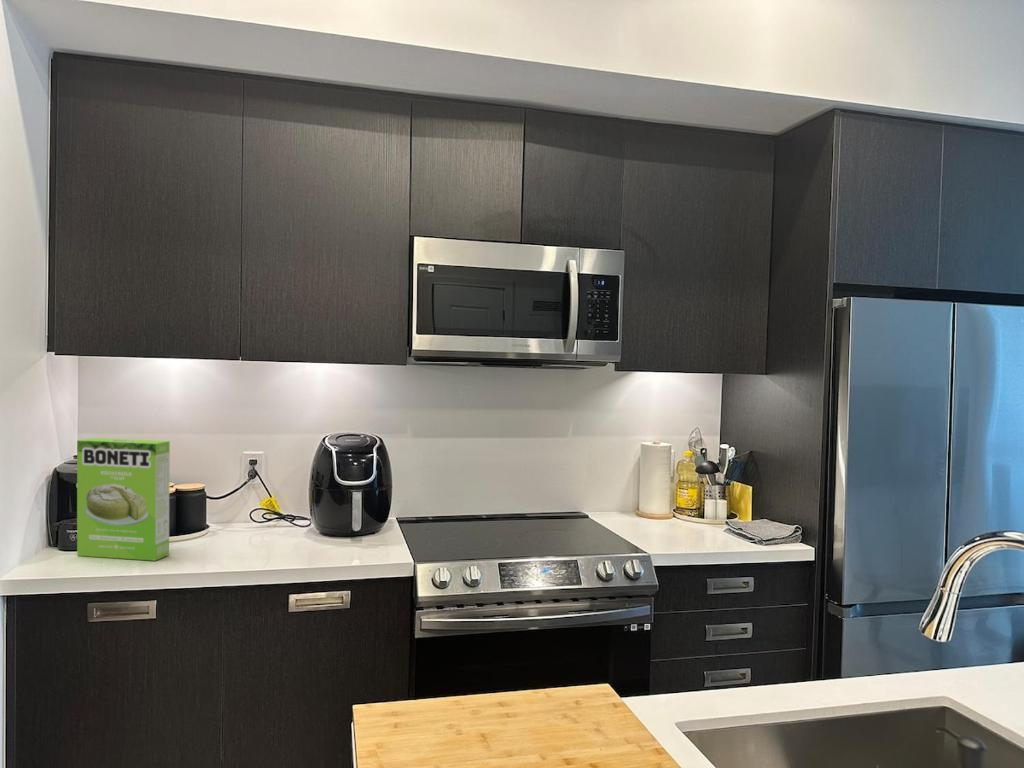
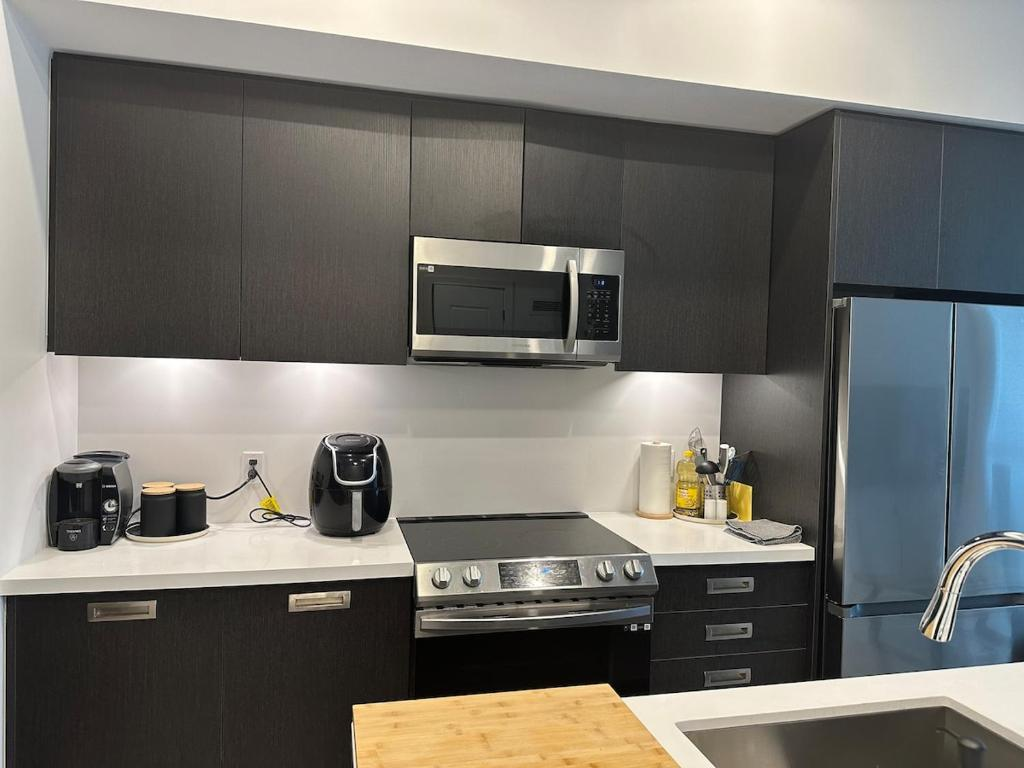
- cake mix box (123, 498)
